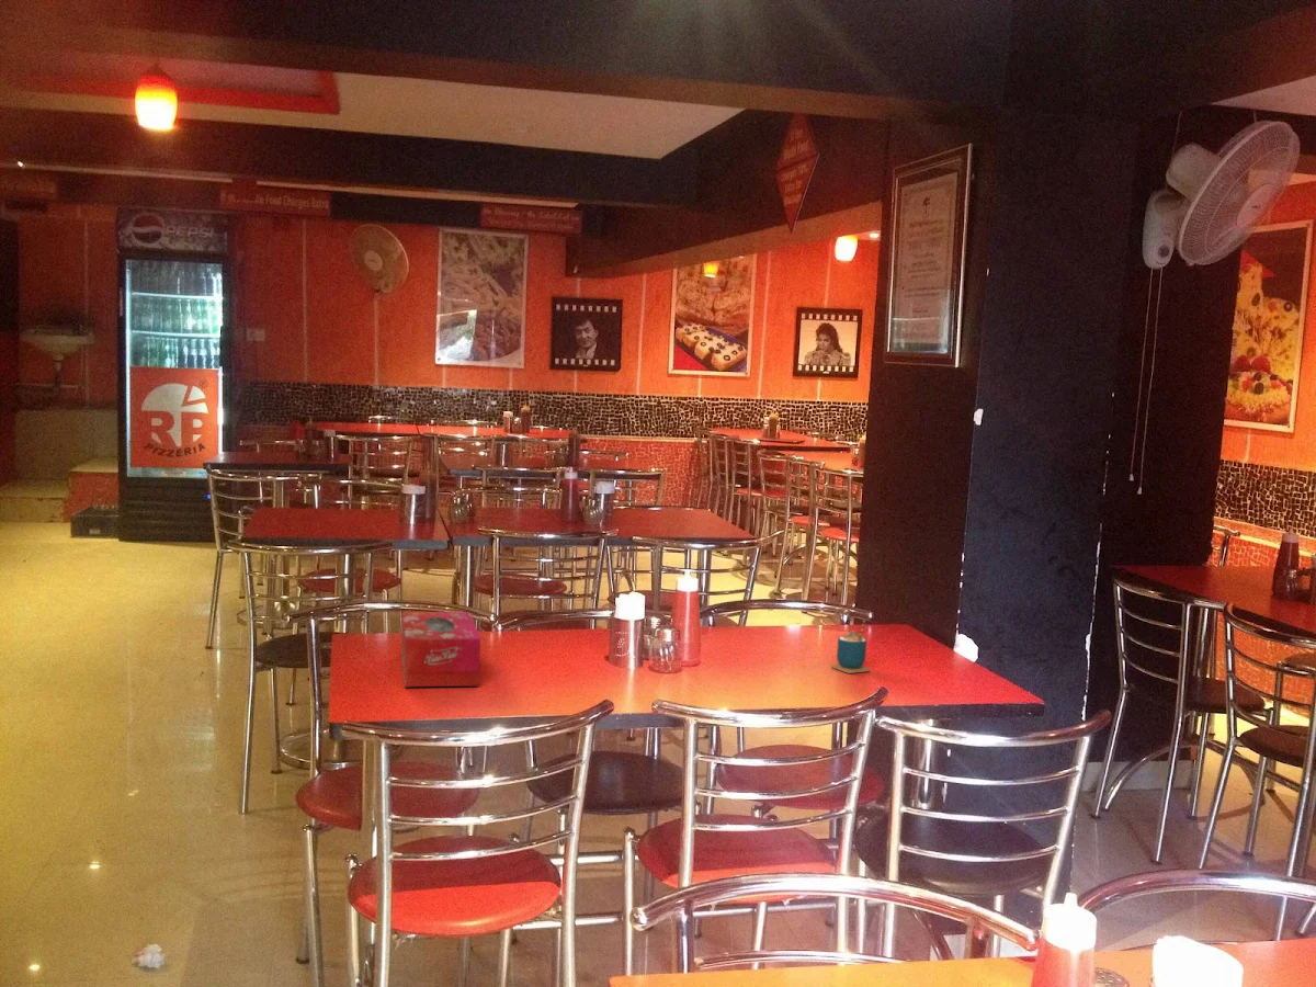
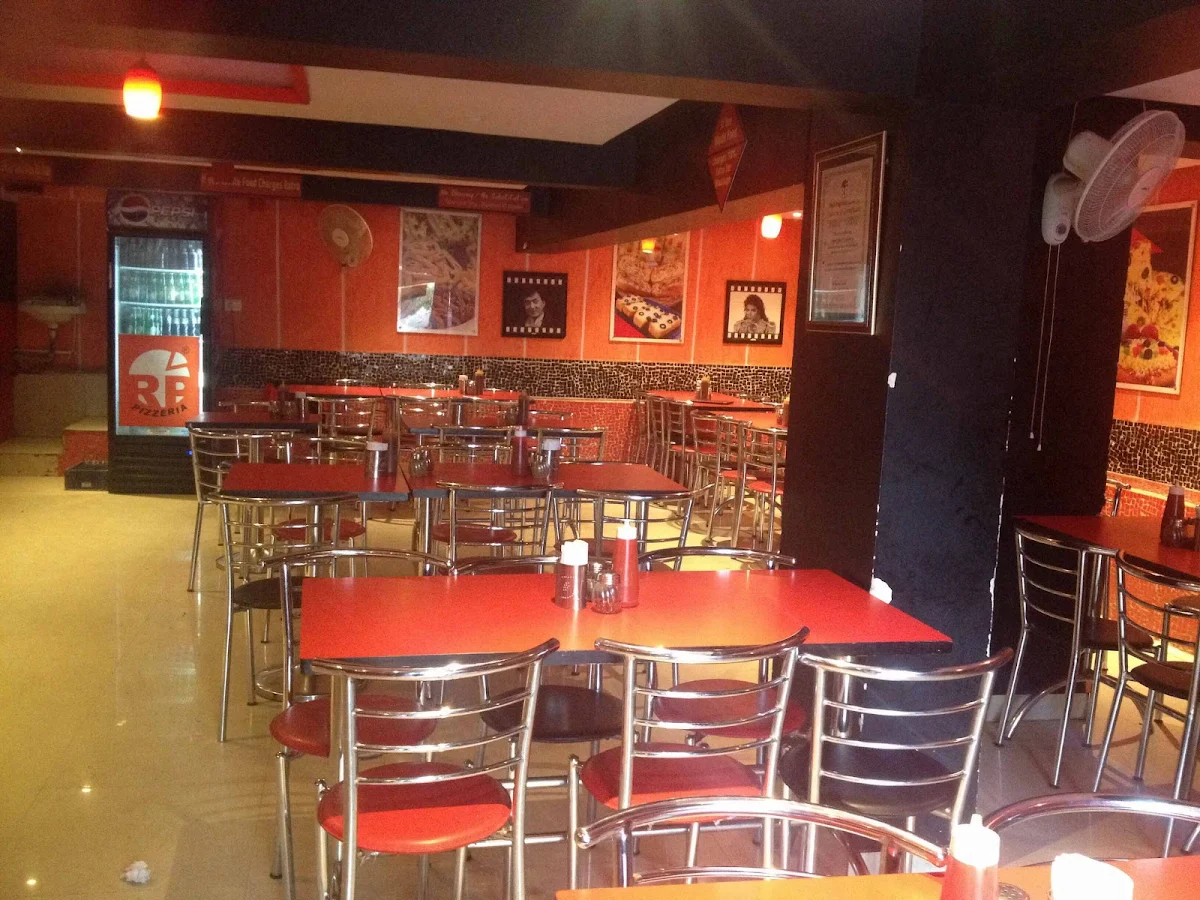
- tissue box (439, 647)
- cup (851, 643)
